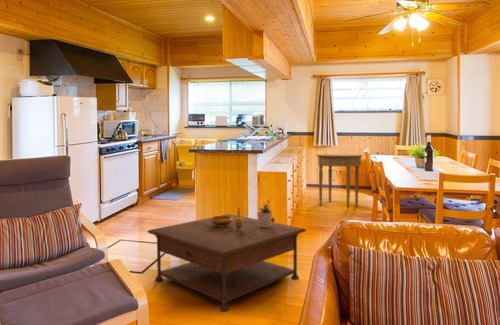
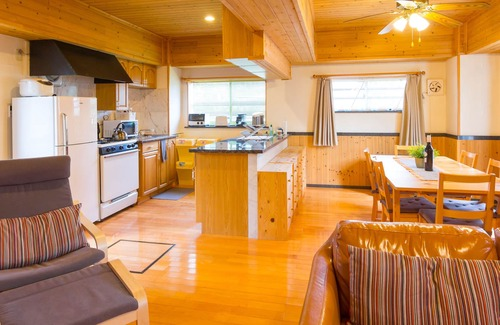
- potted plant (265, 214)
- decorative bowl (227, 216)
- coffee table (227, 254)
- side table (331, 180)
